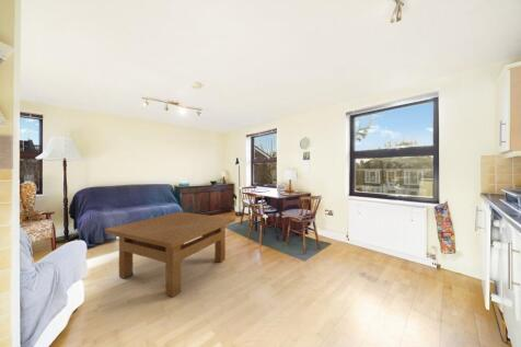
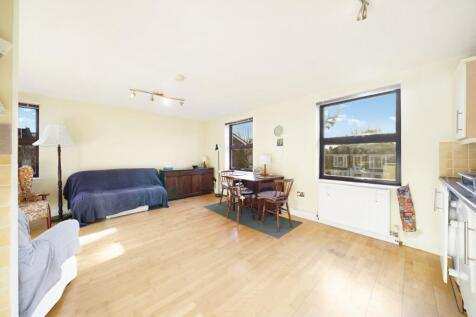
- table (176, 245)
